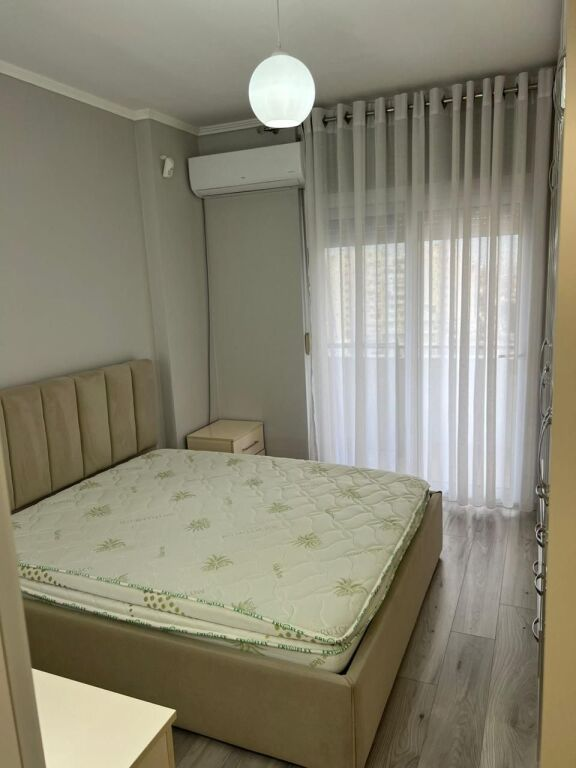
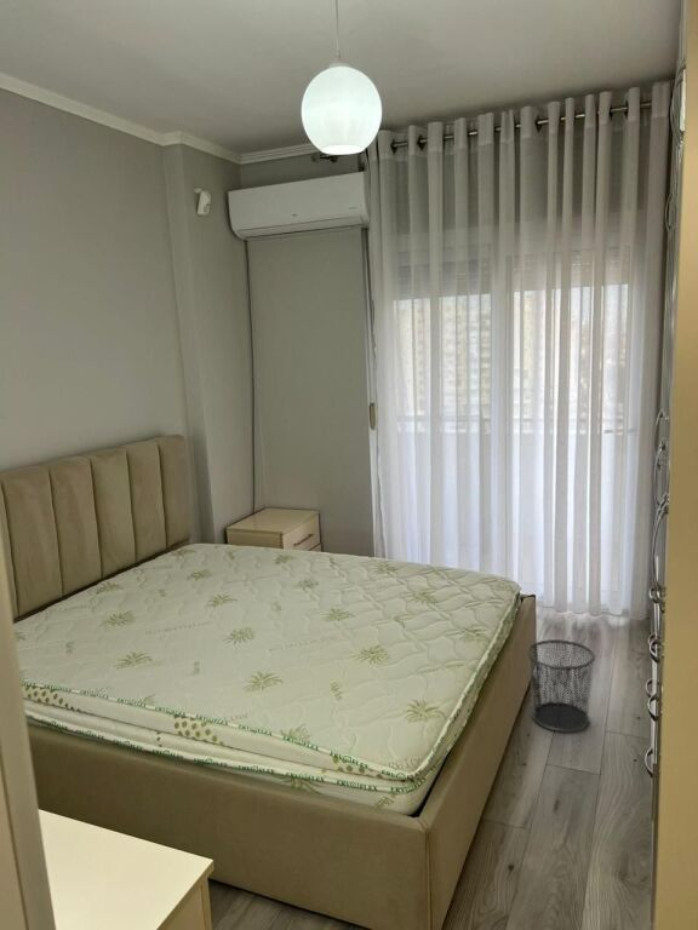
+ waste bin (560, 684)
